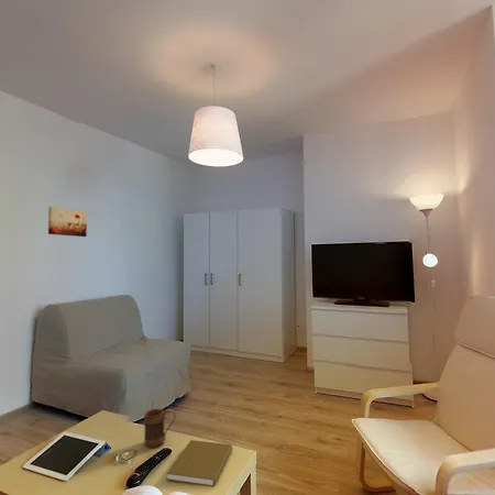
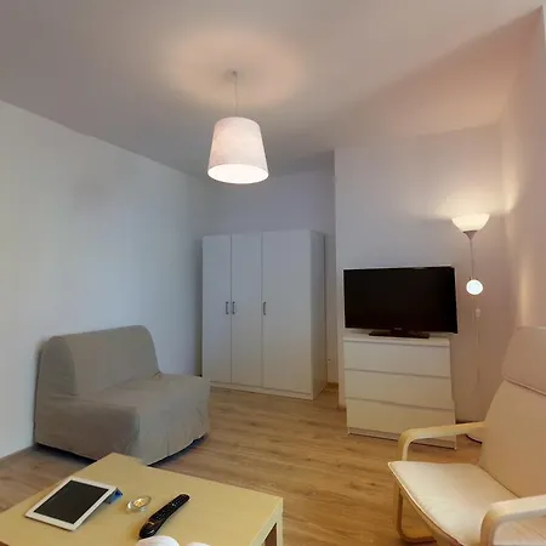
- book (201, 461)
- mug (160, 426)
- wall art (68, 222)
